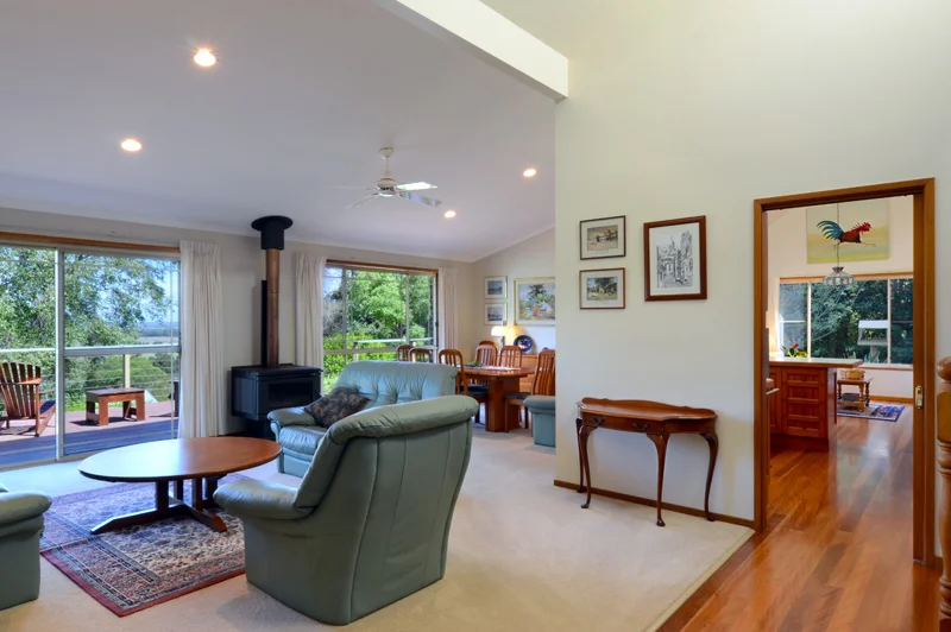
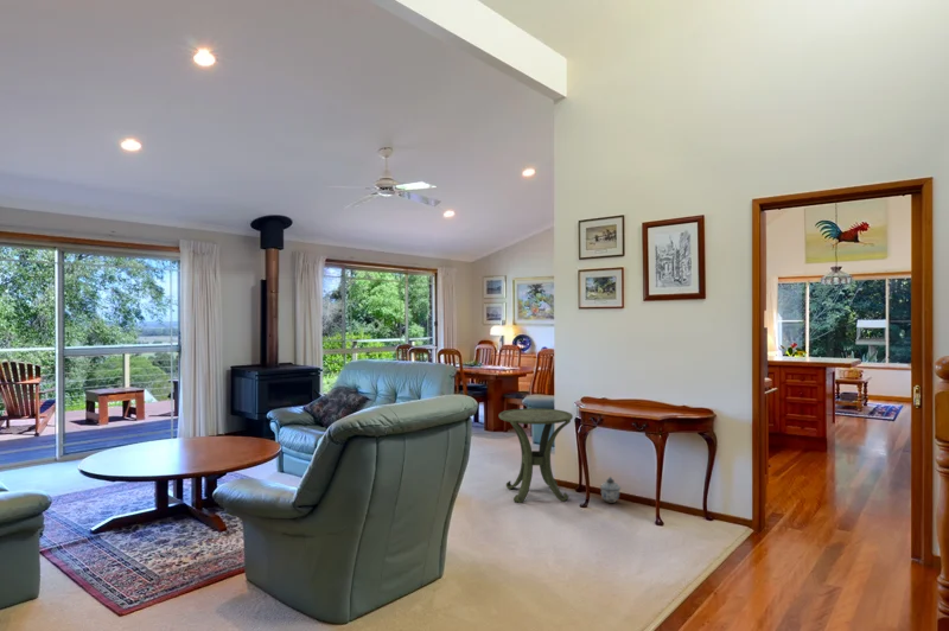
+ lidded jar (610, 489)
+ side table (535, 453)
